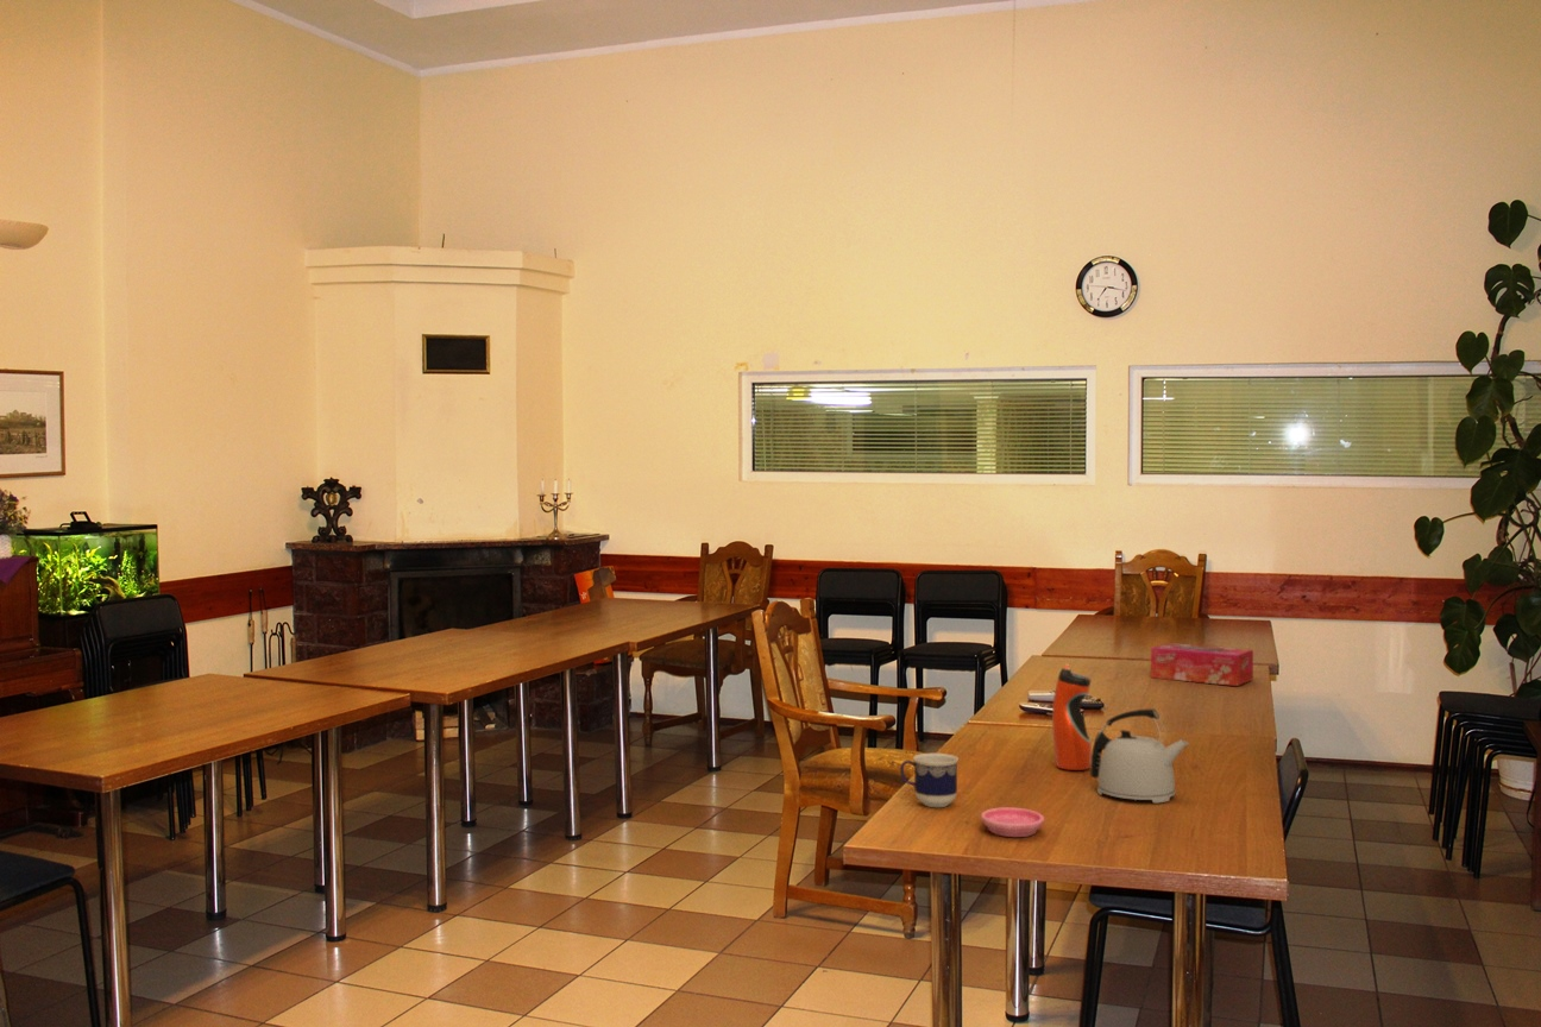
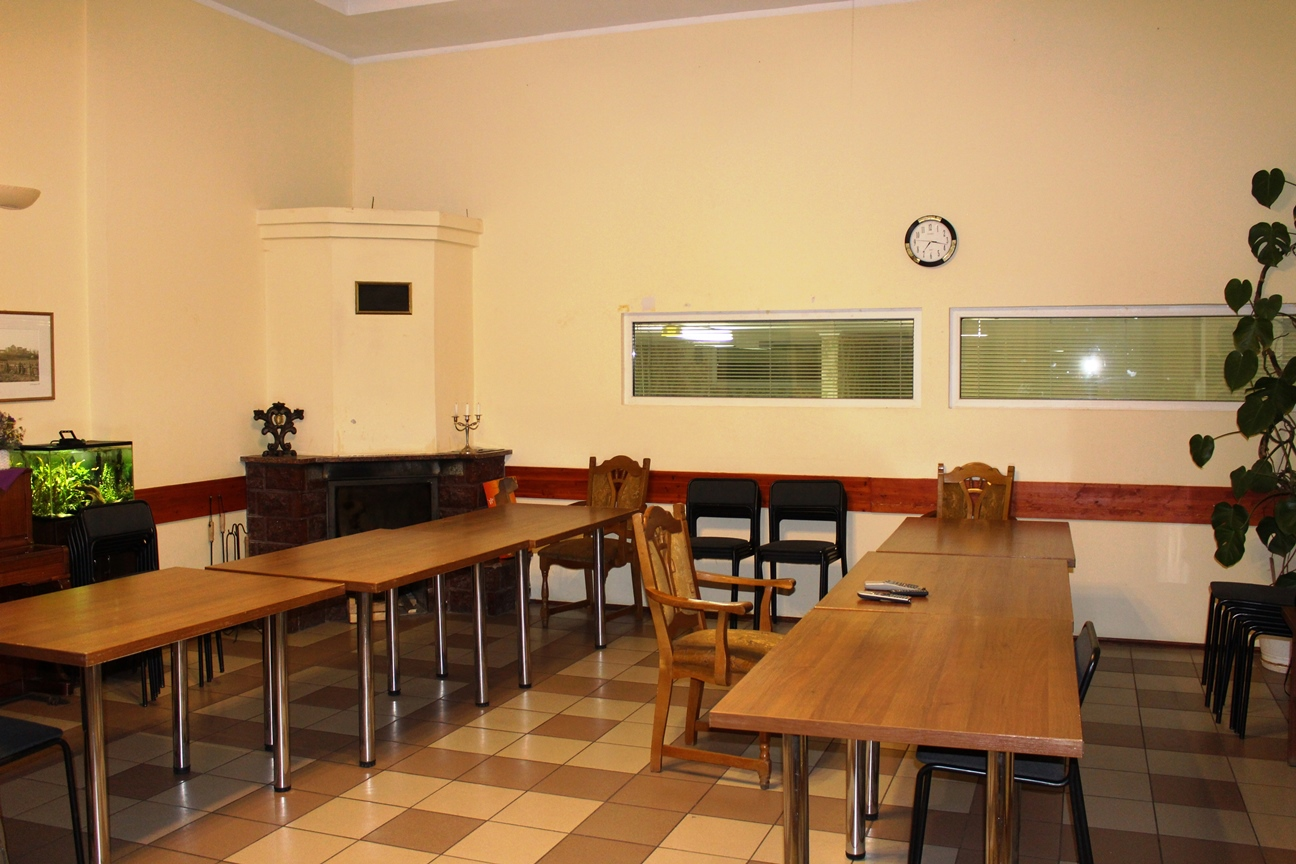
- tissue box (1201, 663)
- cup (929, 780)
- water bottle (1071, 716)
- kettle (1138, 750)
- saucer (1012, 823)
